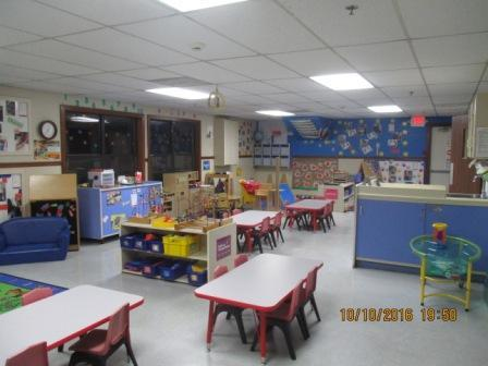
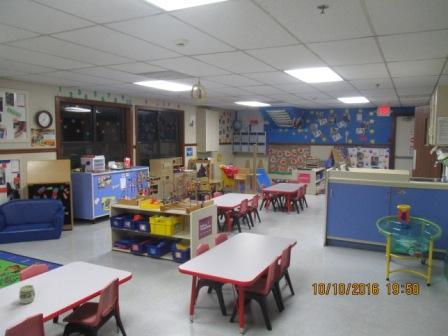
+ cup (27, 294)
